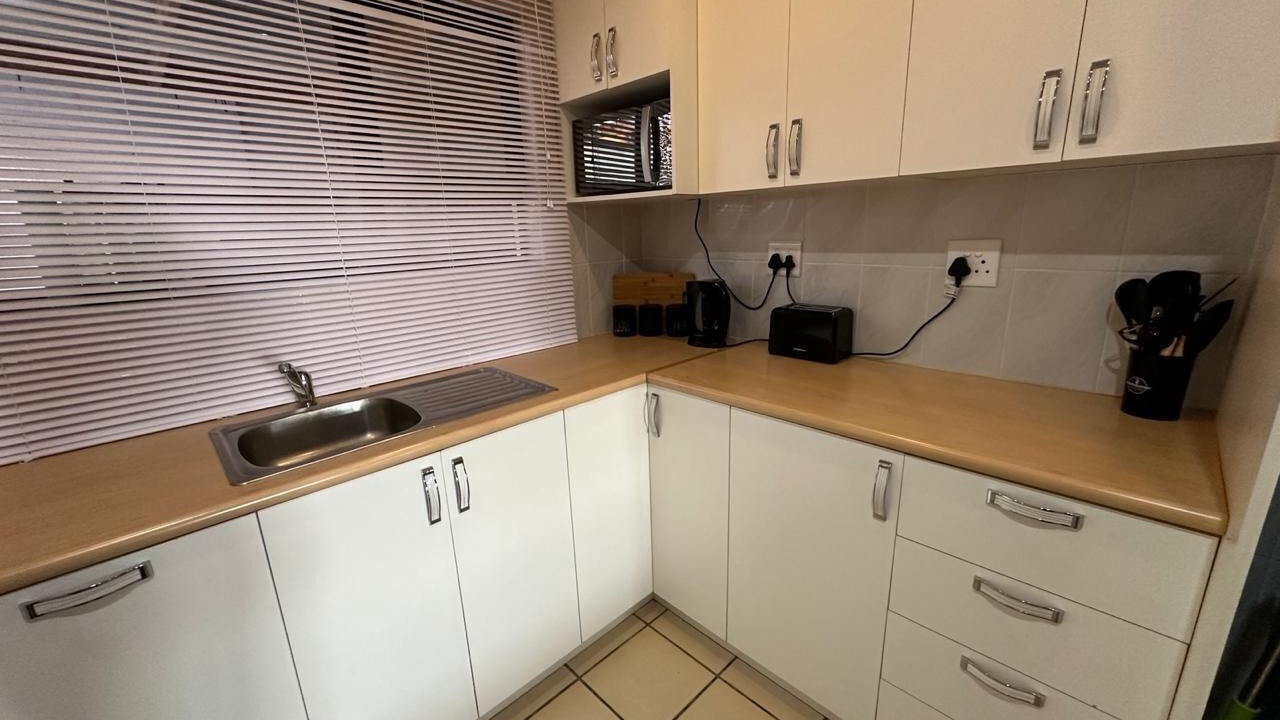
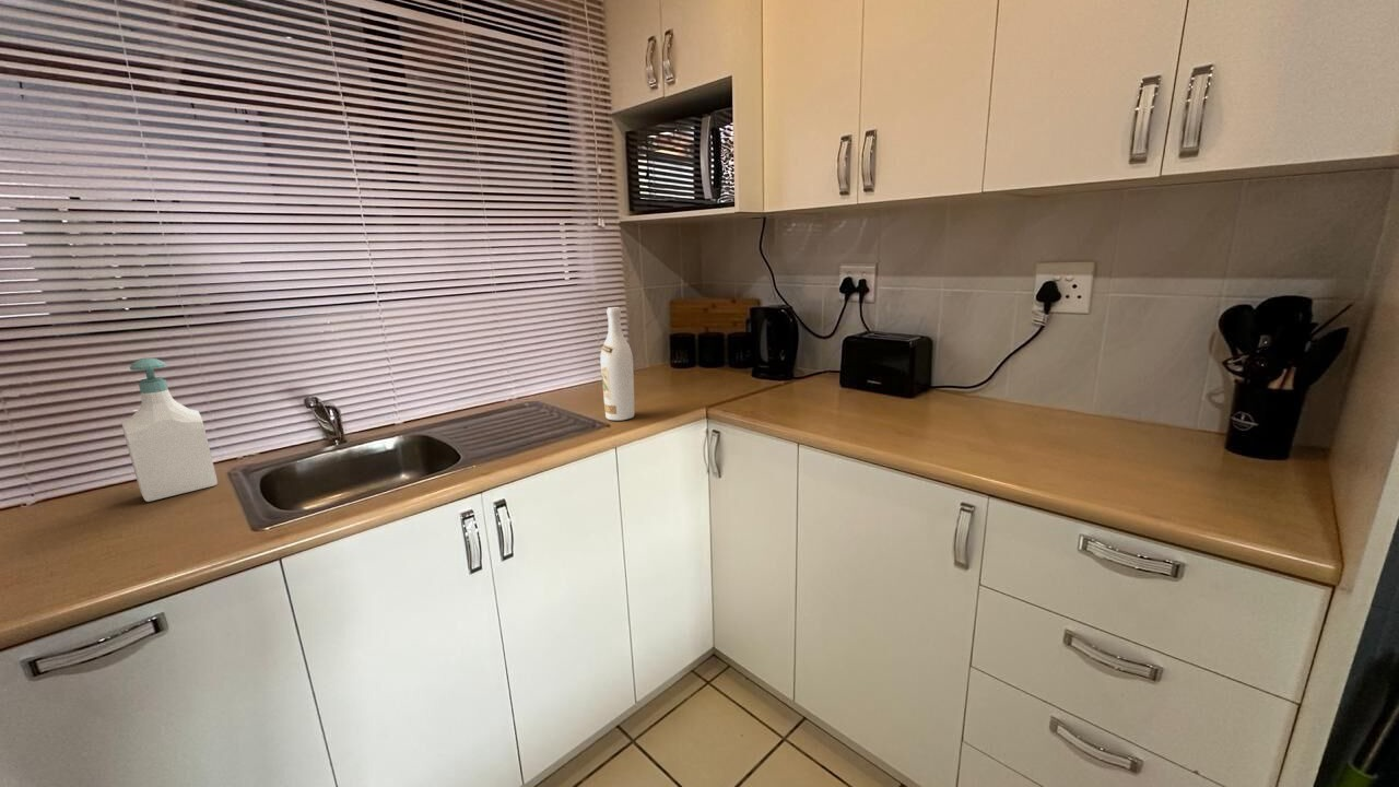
+ wine bottle (616, 363)
+ soap bottle (163, 424)
